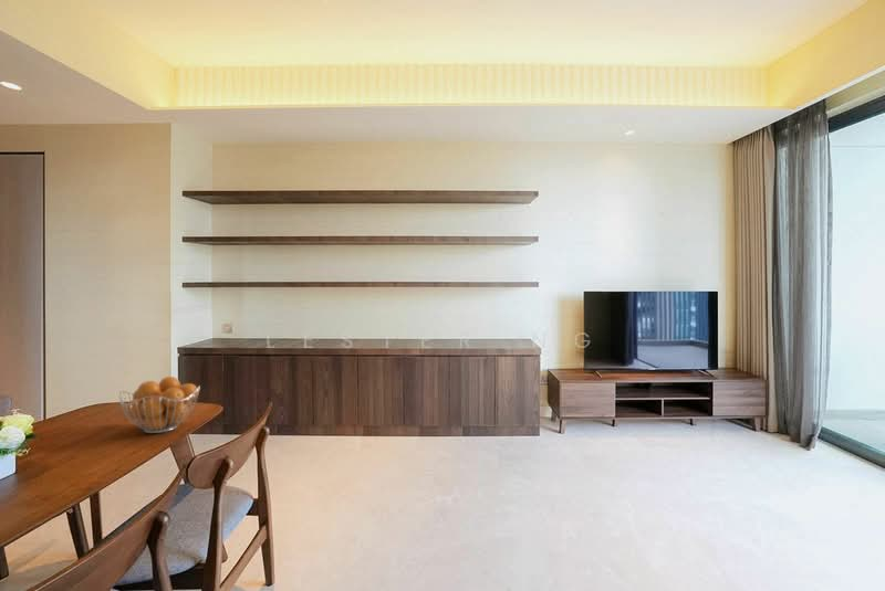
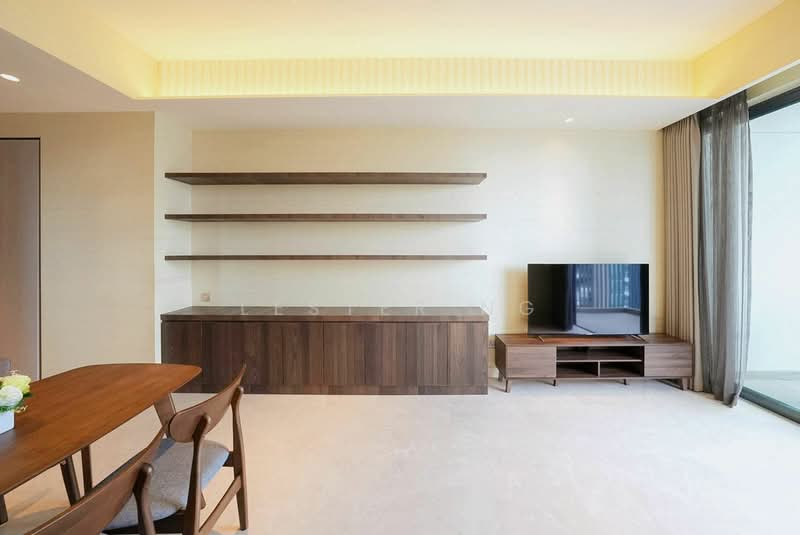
- fruit basket (160, 403)
